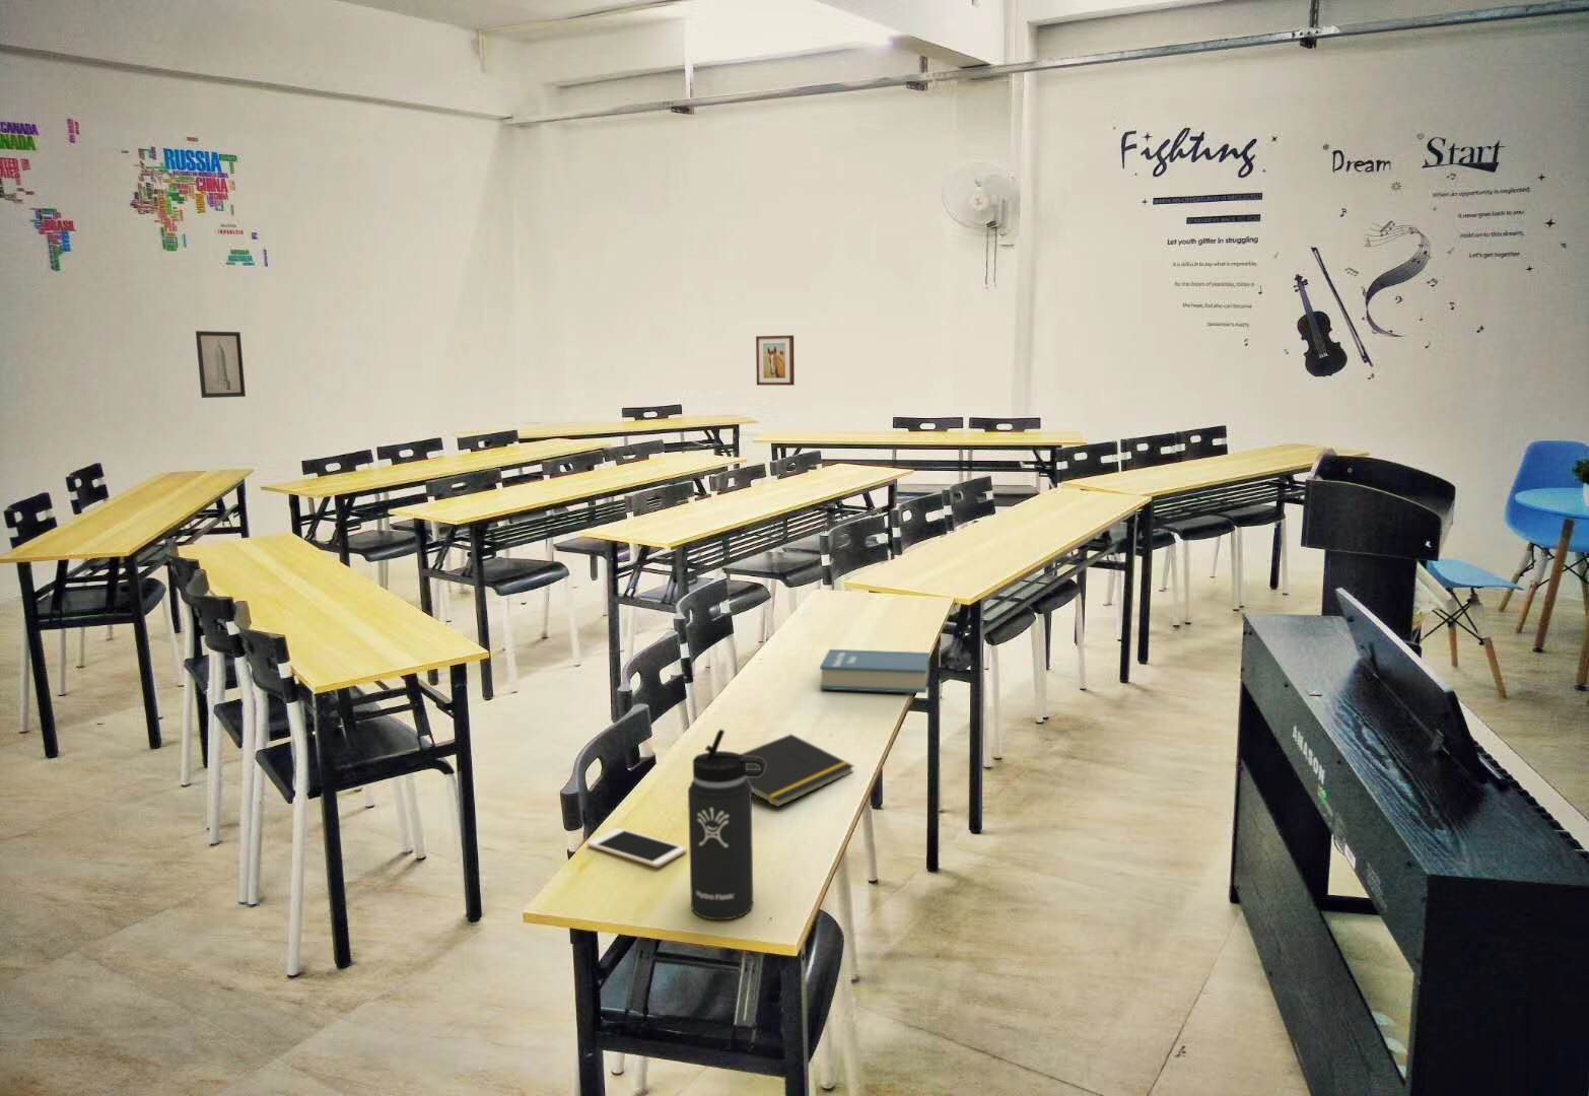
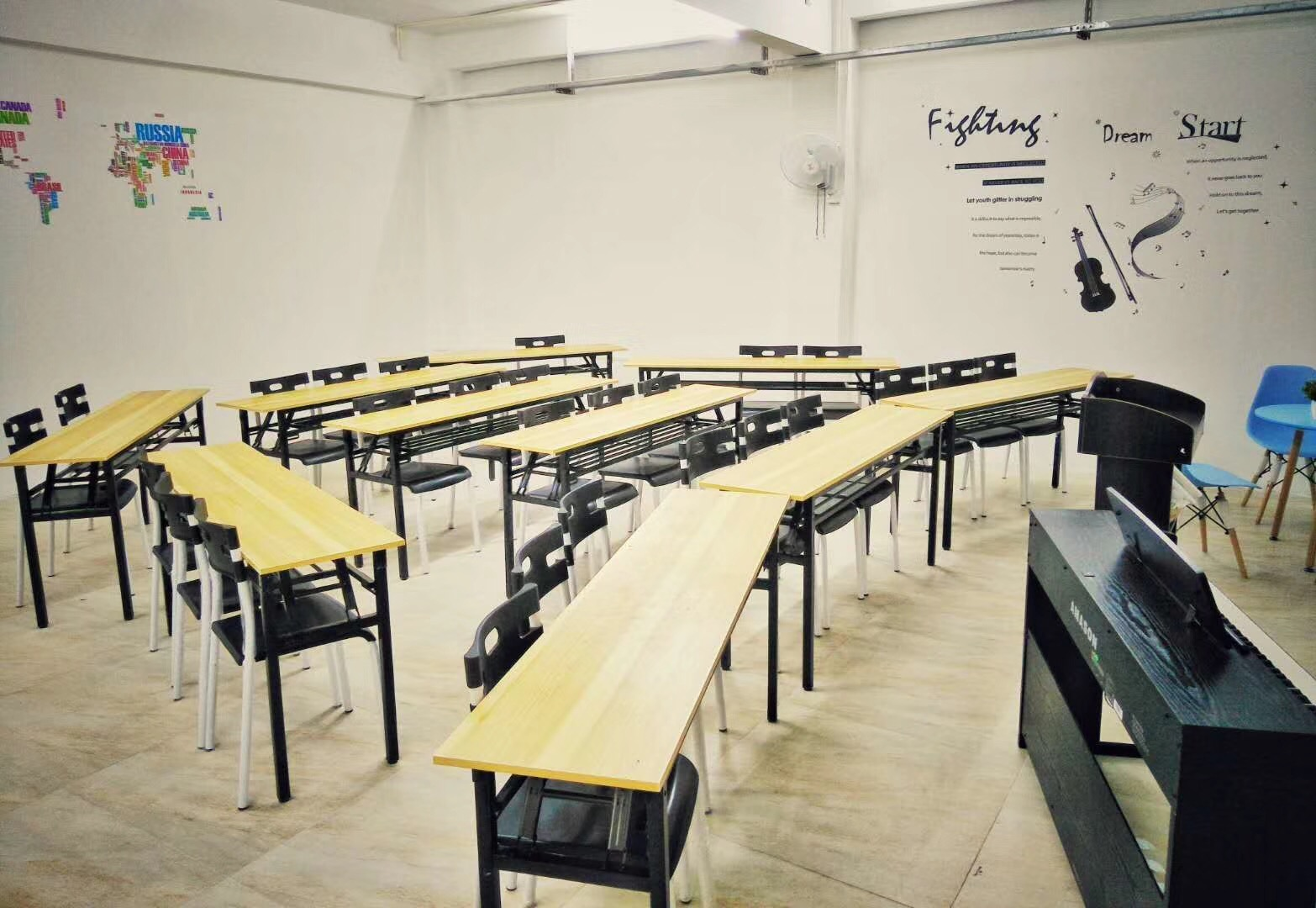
- wall art (774, 360)
- book (875, 670)
- notepad (785, 768)
- wall art (220, 365)
- cell phone (636, 846)
- thermos bottle (727, 818)
